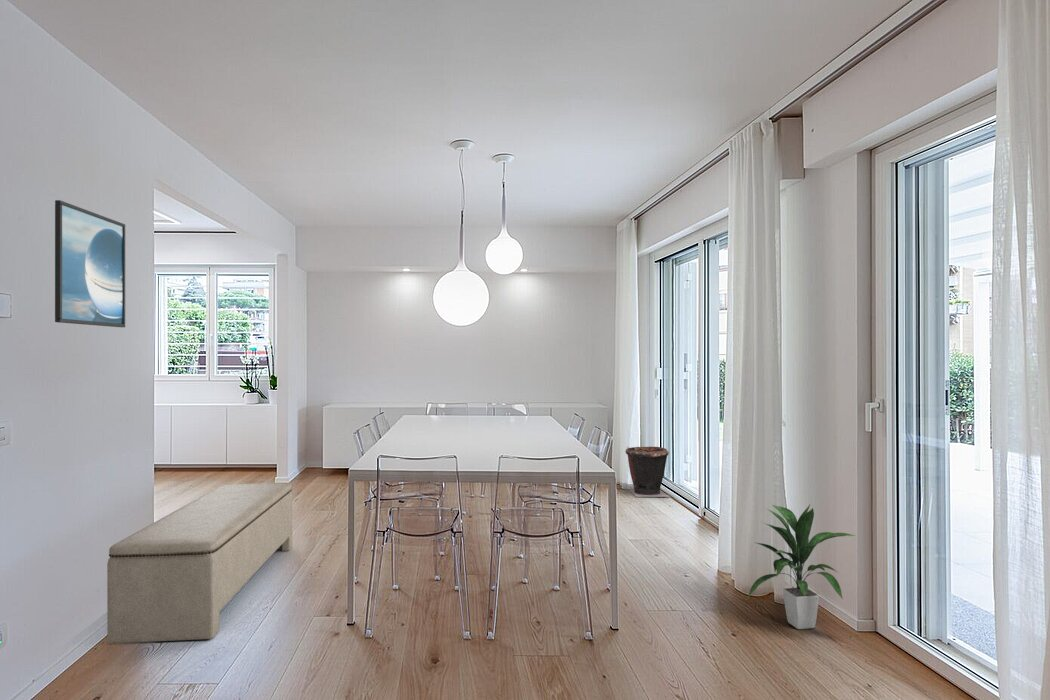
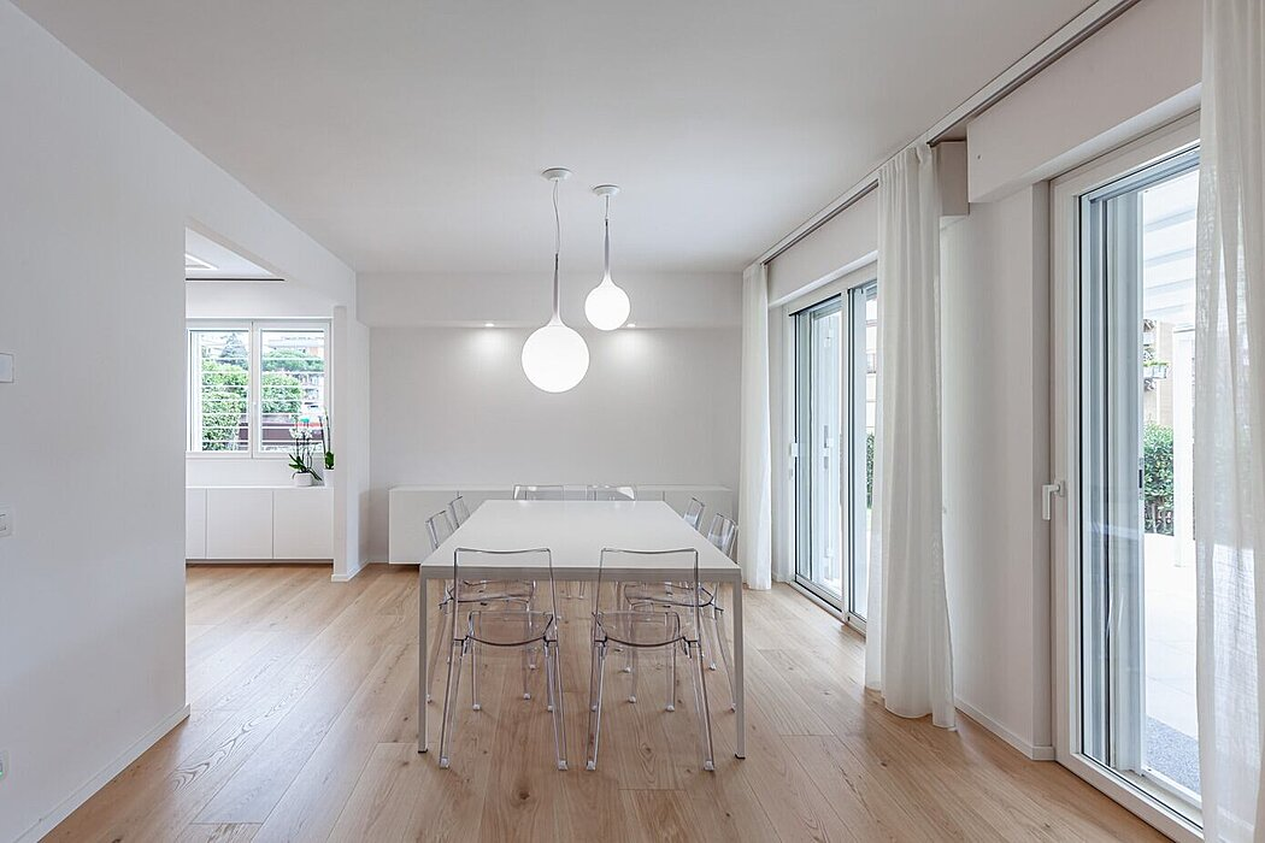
- indoor plant (795, 562)
- bench (218, 546)
- waste bin (645, 469)
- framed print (93, 269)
